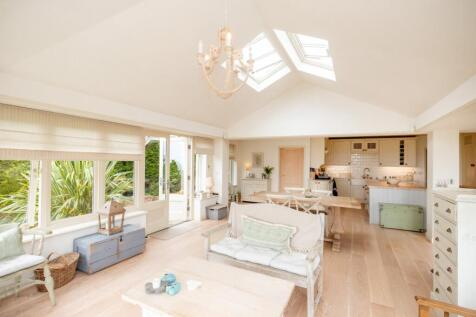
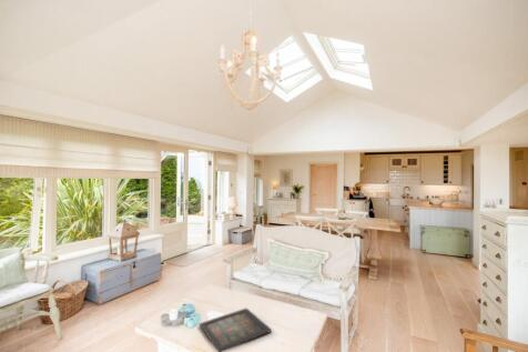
+ icon panel (234, 326)
